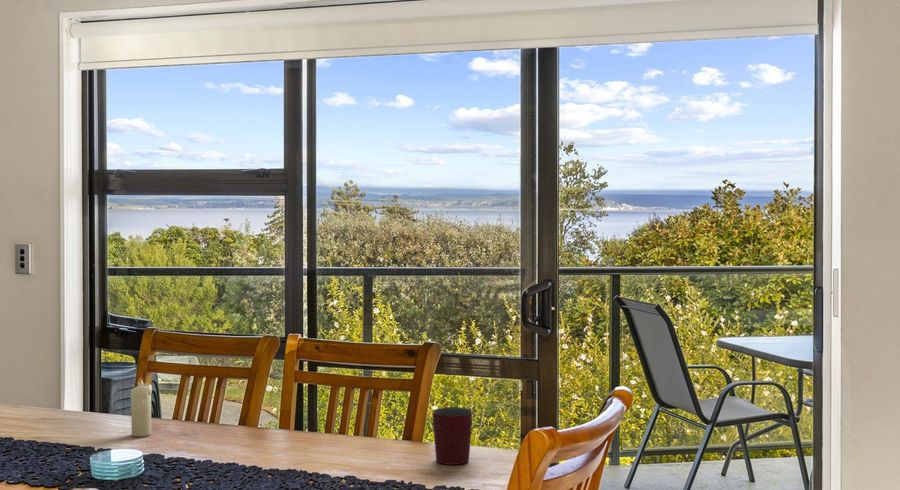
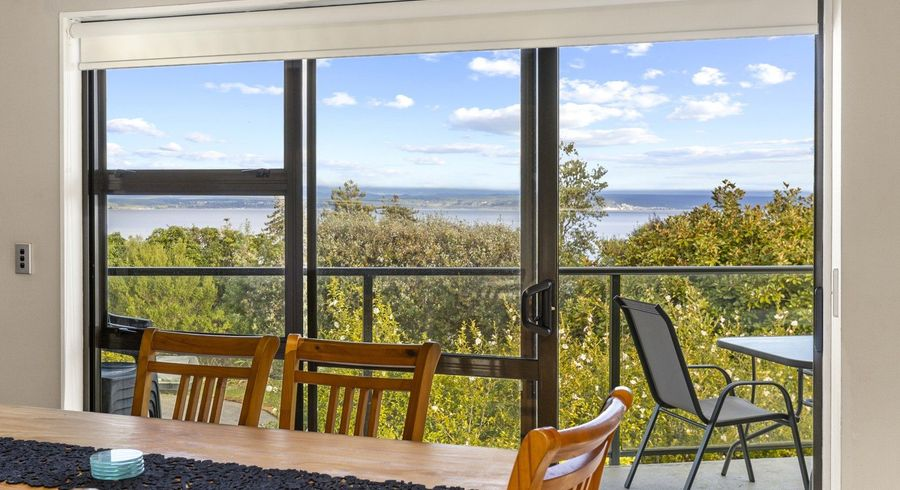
- candle (141, 404)
- mug (455, 434)
